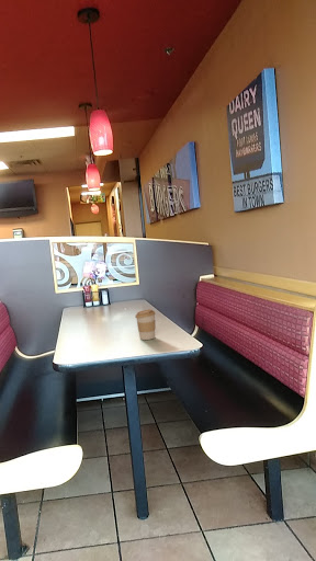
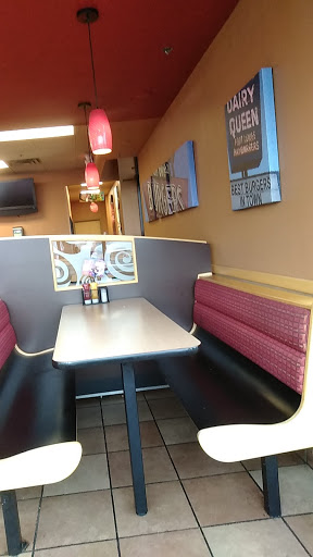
- coffee cup (146, 323)
